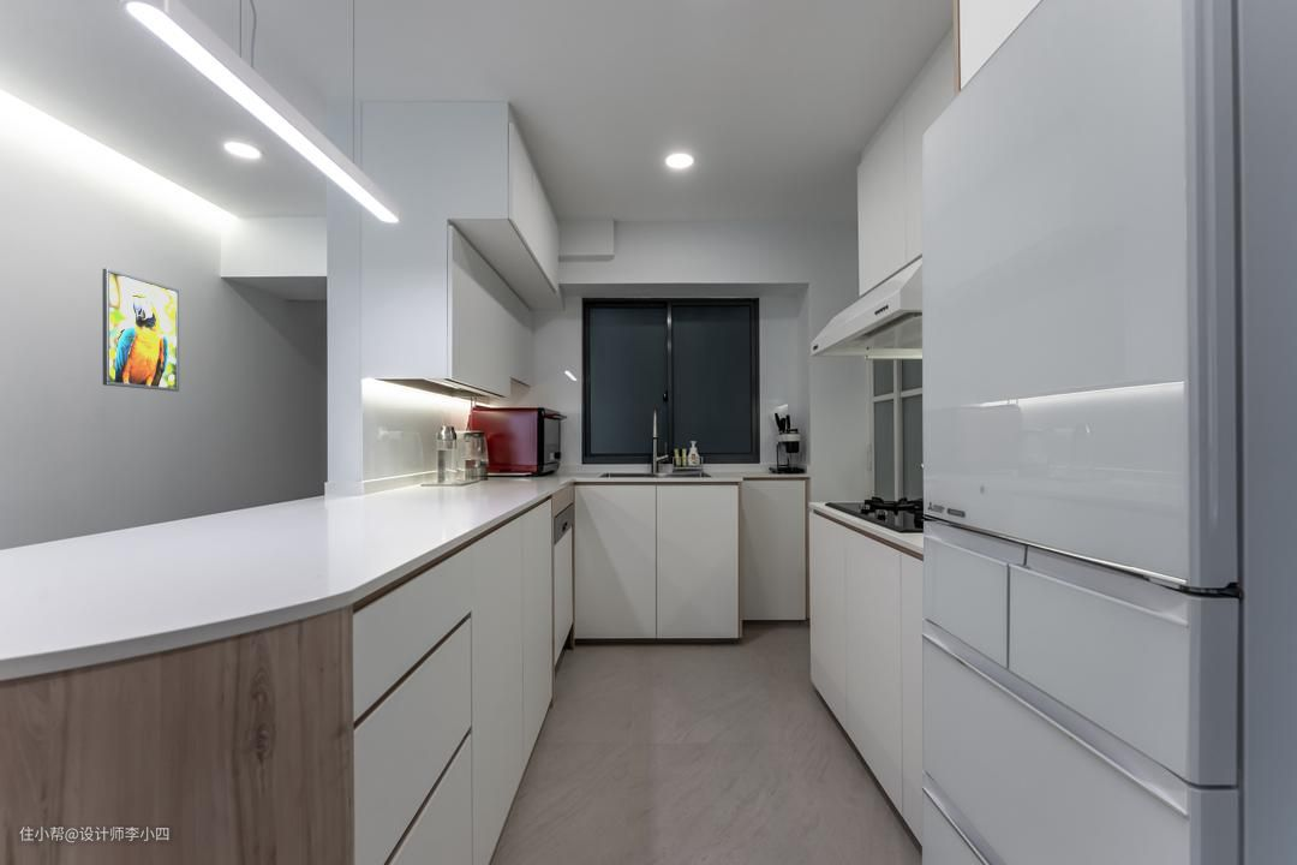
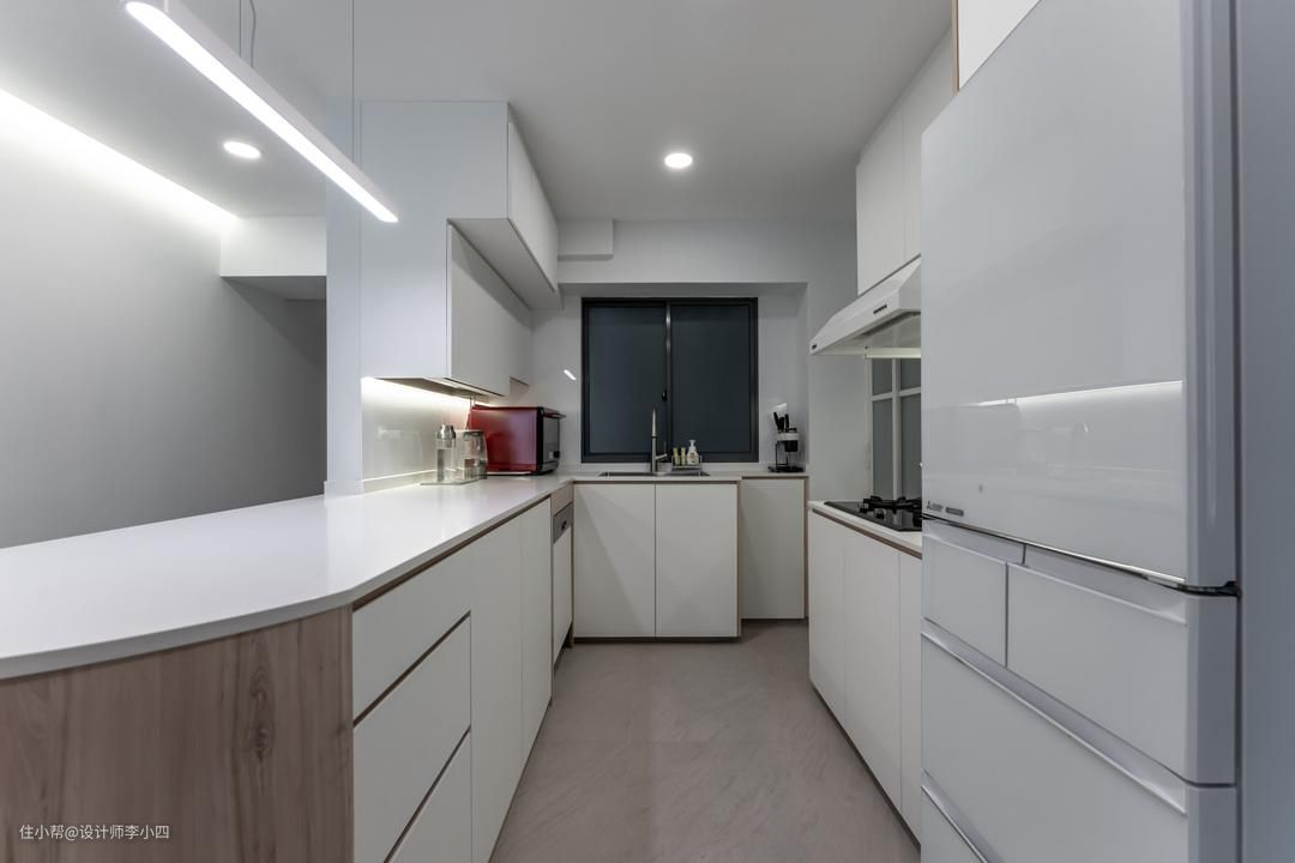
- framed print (143, 334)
